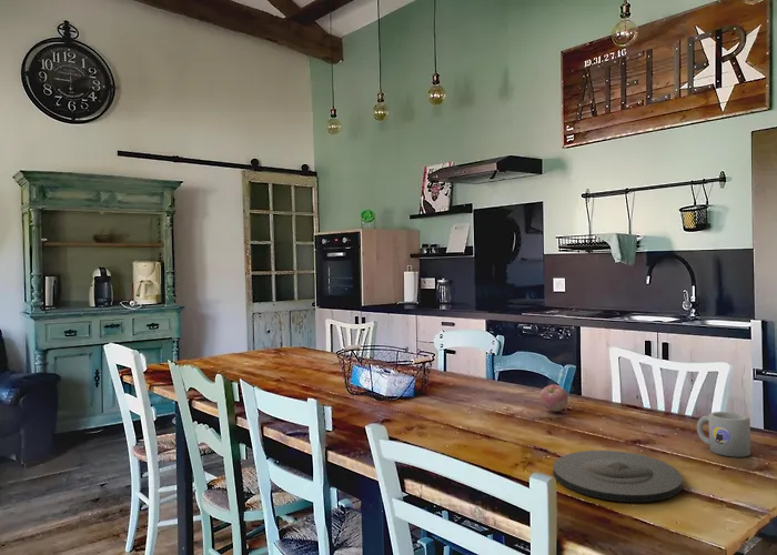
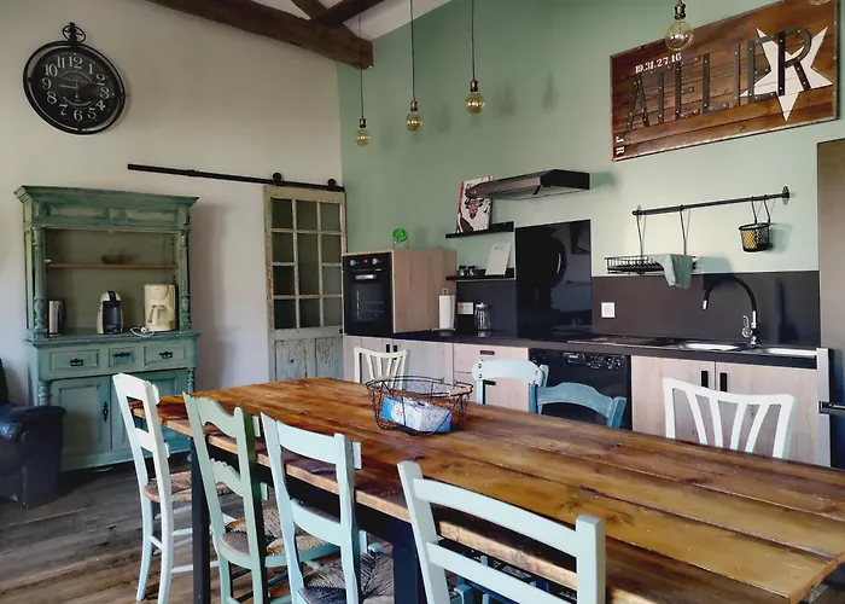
- plate (615, 468)
- mug (722, 432)
- apple (554, 397)
